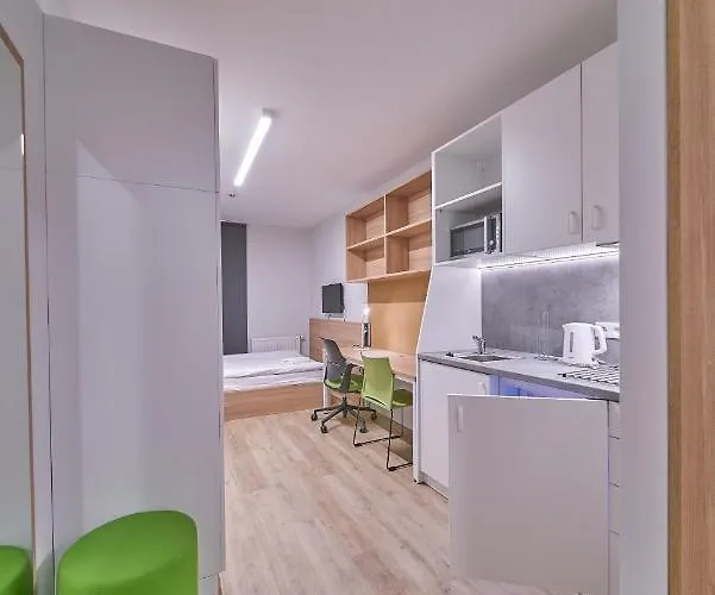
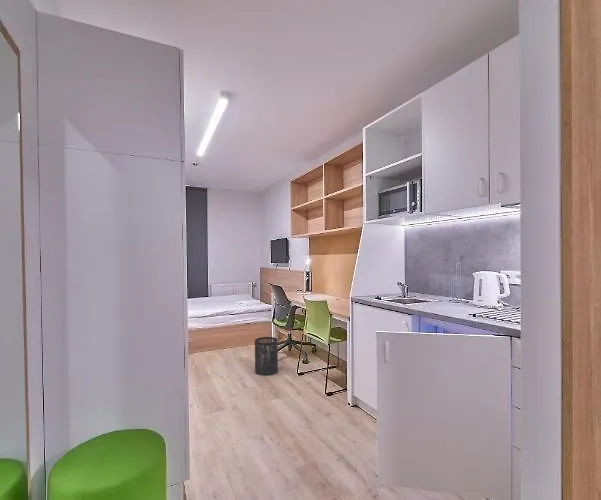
+ trash can (266, 355)
